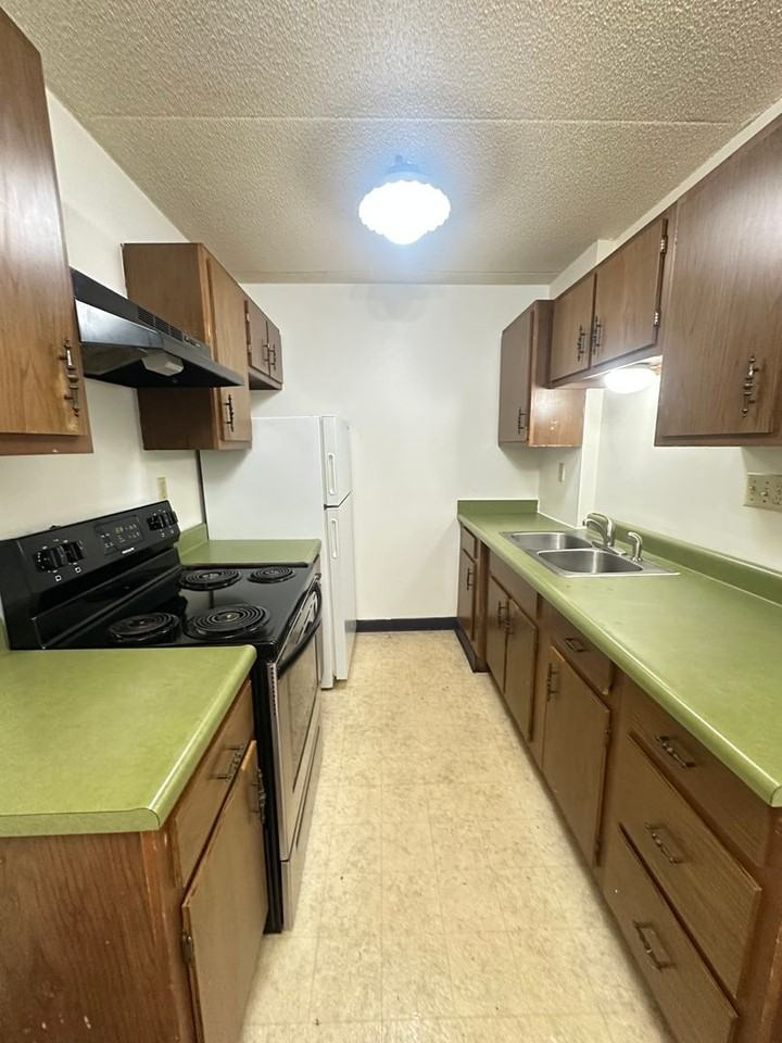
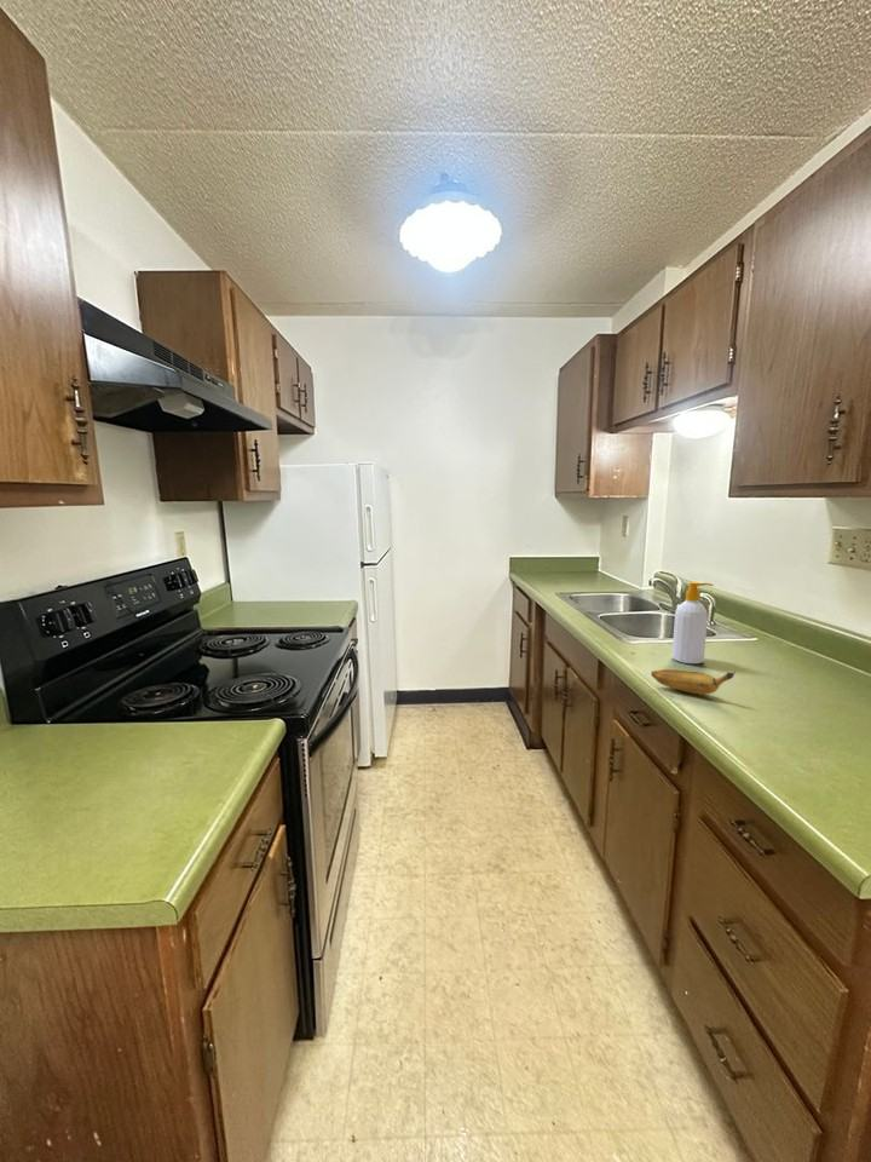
+ soap bottle (692, 621)
+ banana (691, 678)
